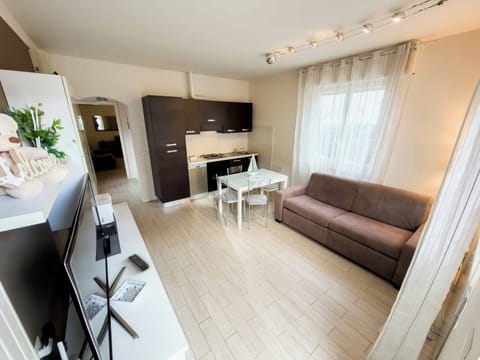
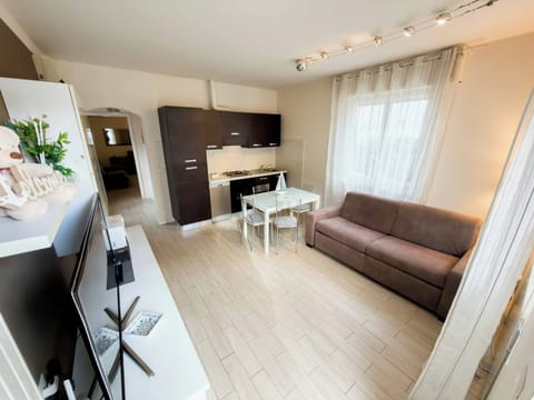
- remote control (138, 261)
